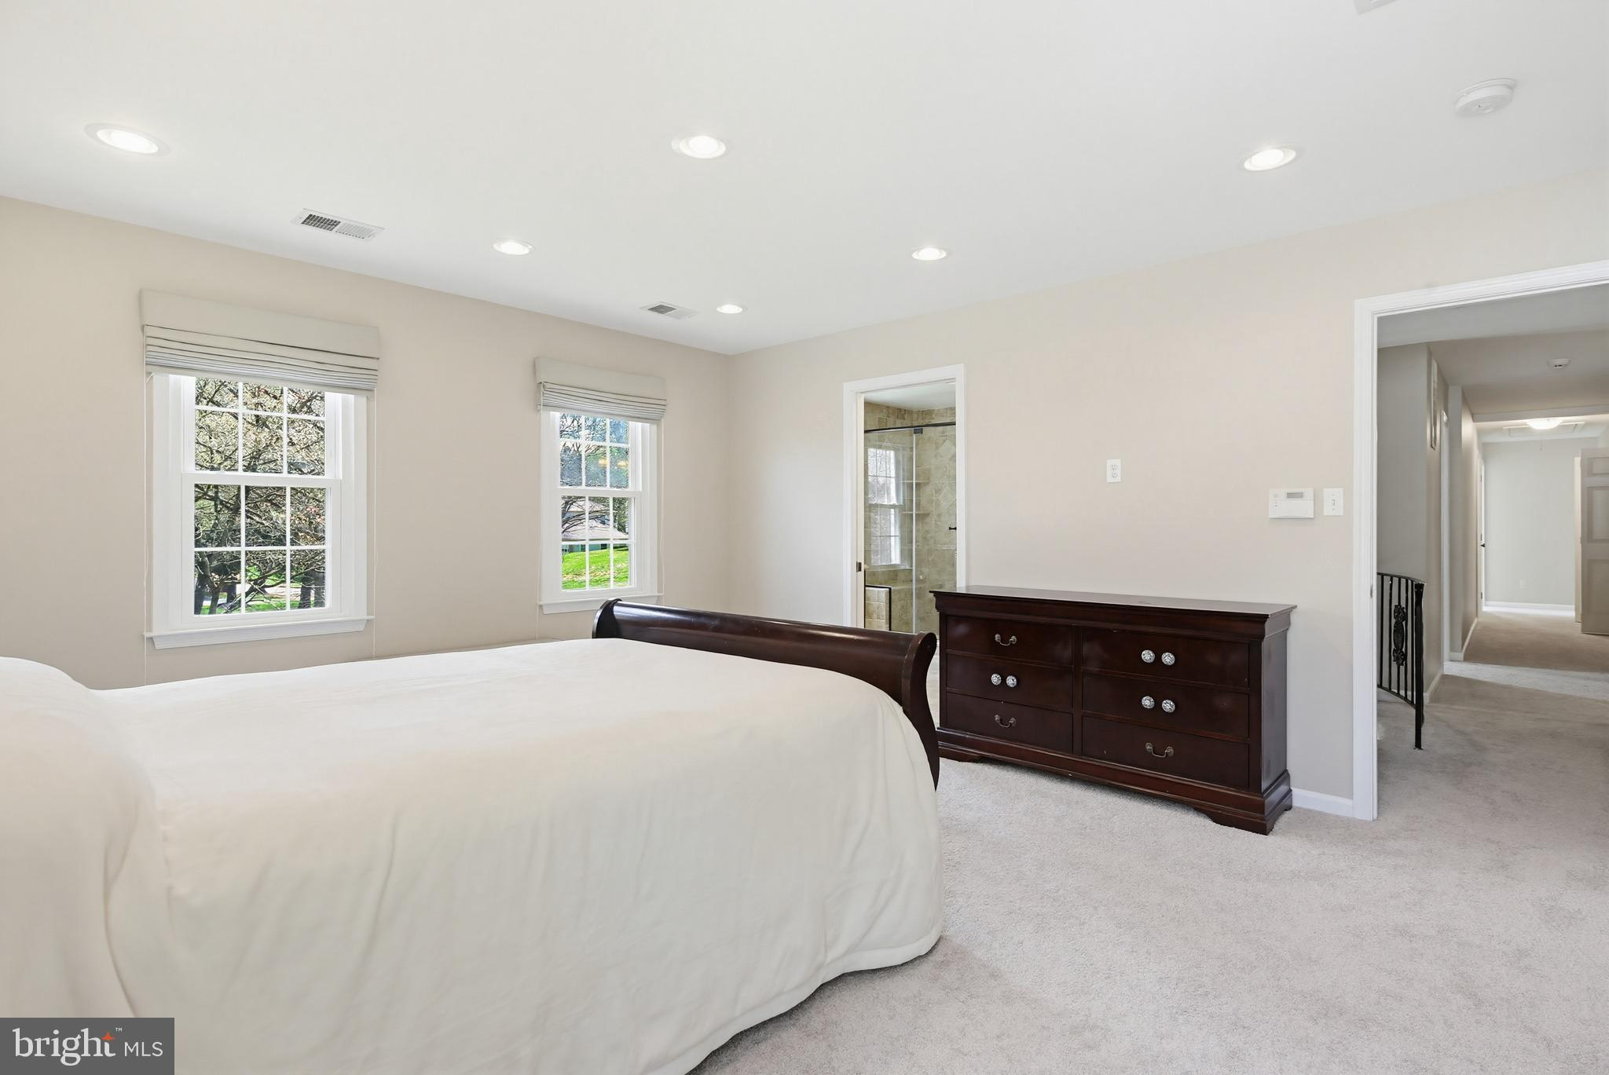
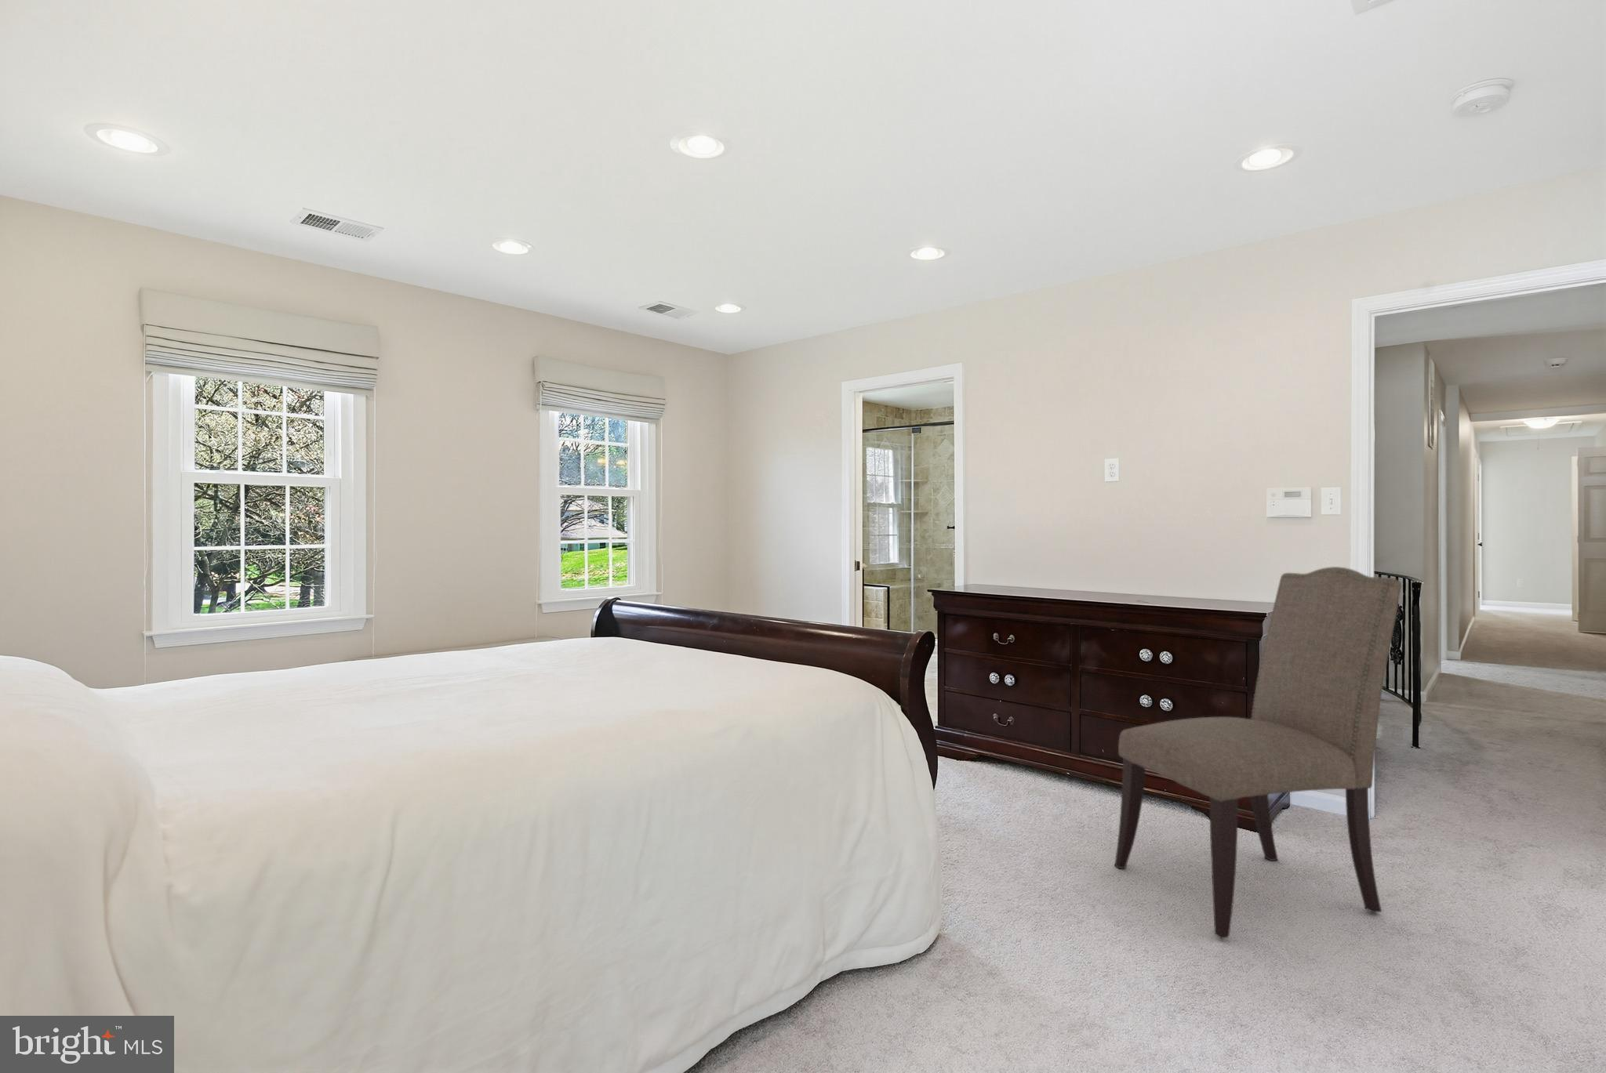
+ chair (1255, 728)
